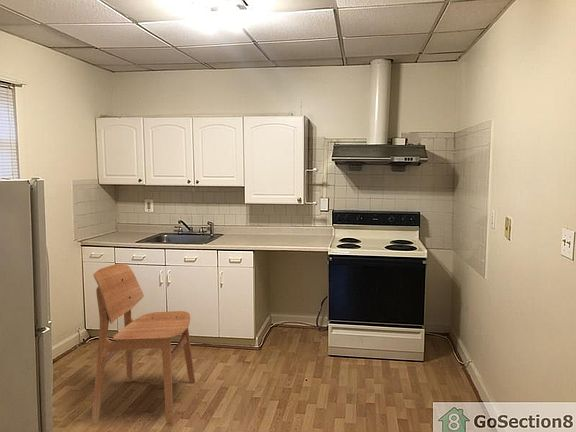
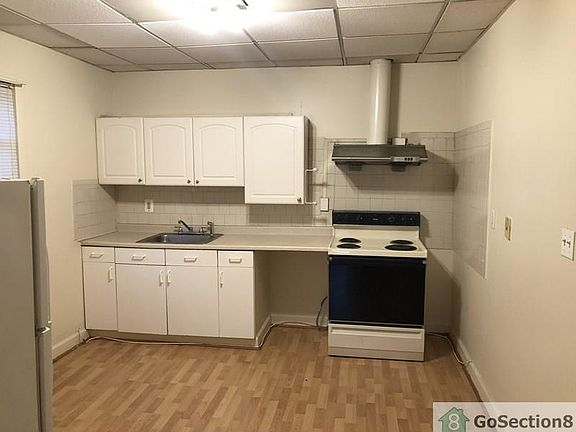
- dining chair (144, 335)
